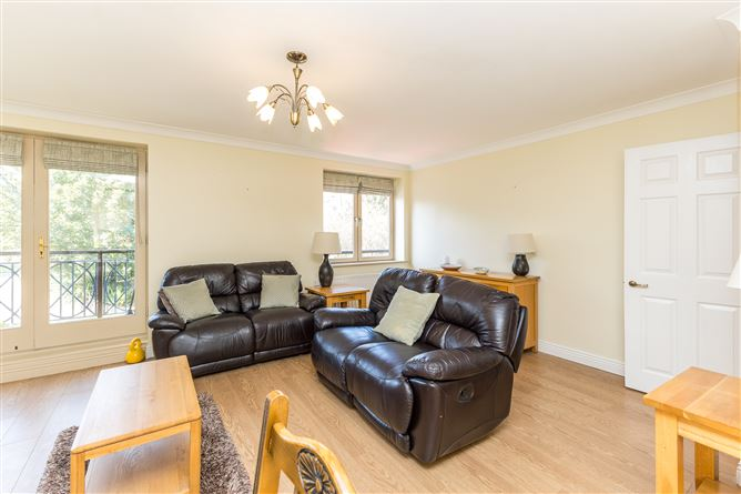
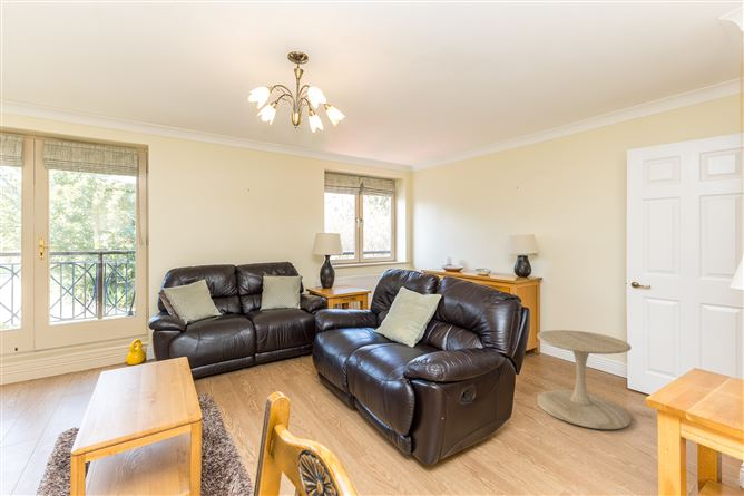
+ side table (580, 373)
